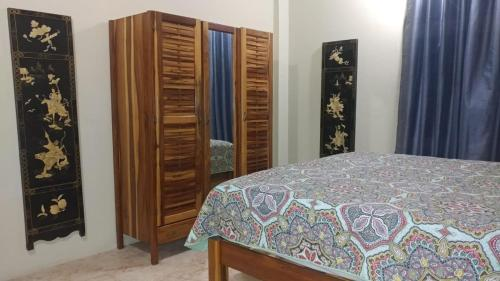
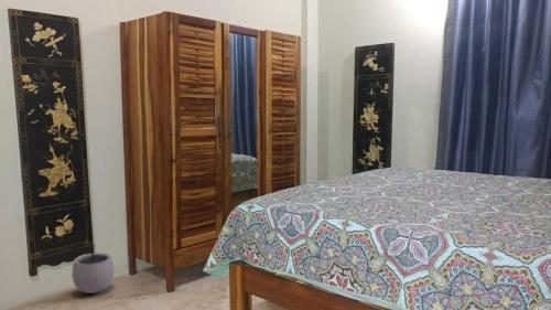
+ plant pot (93, 267)
